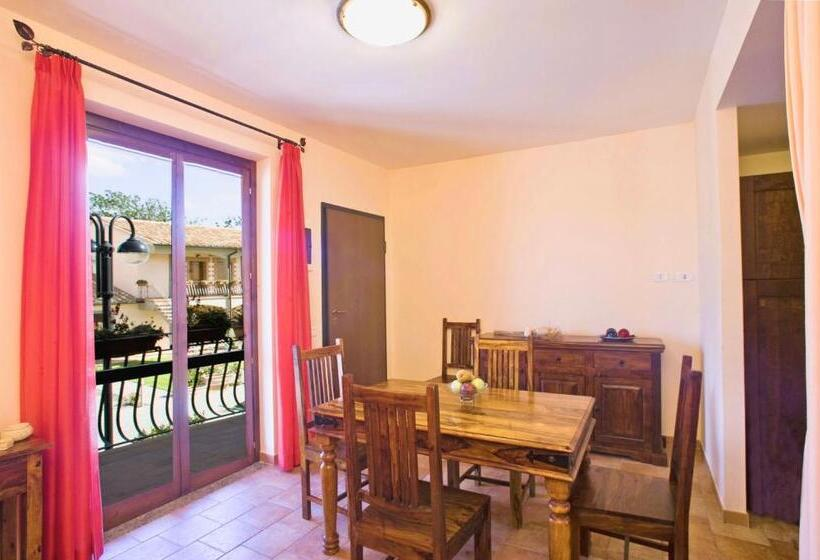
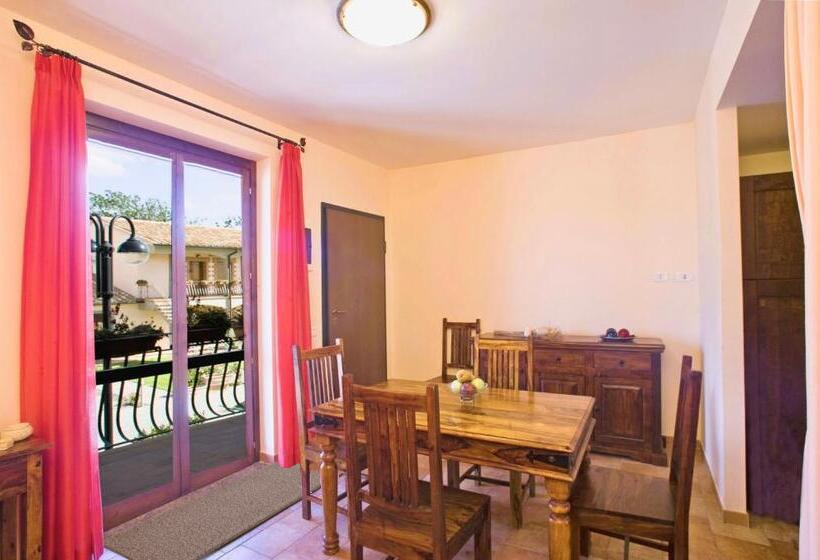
+ rug (249, 497)
